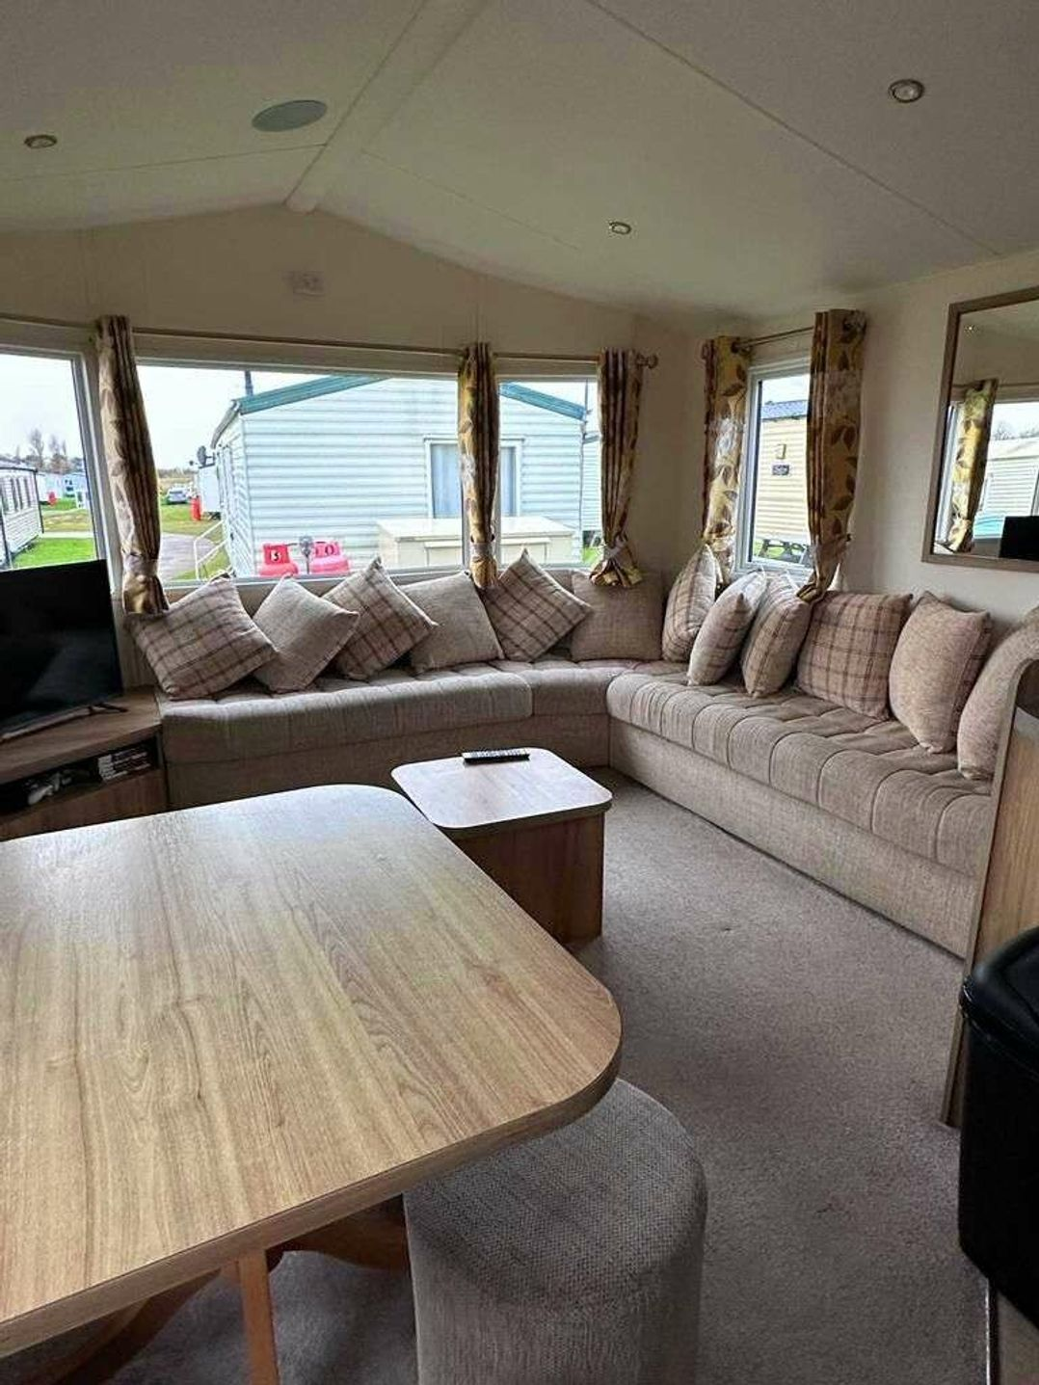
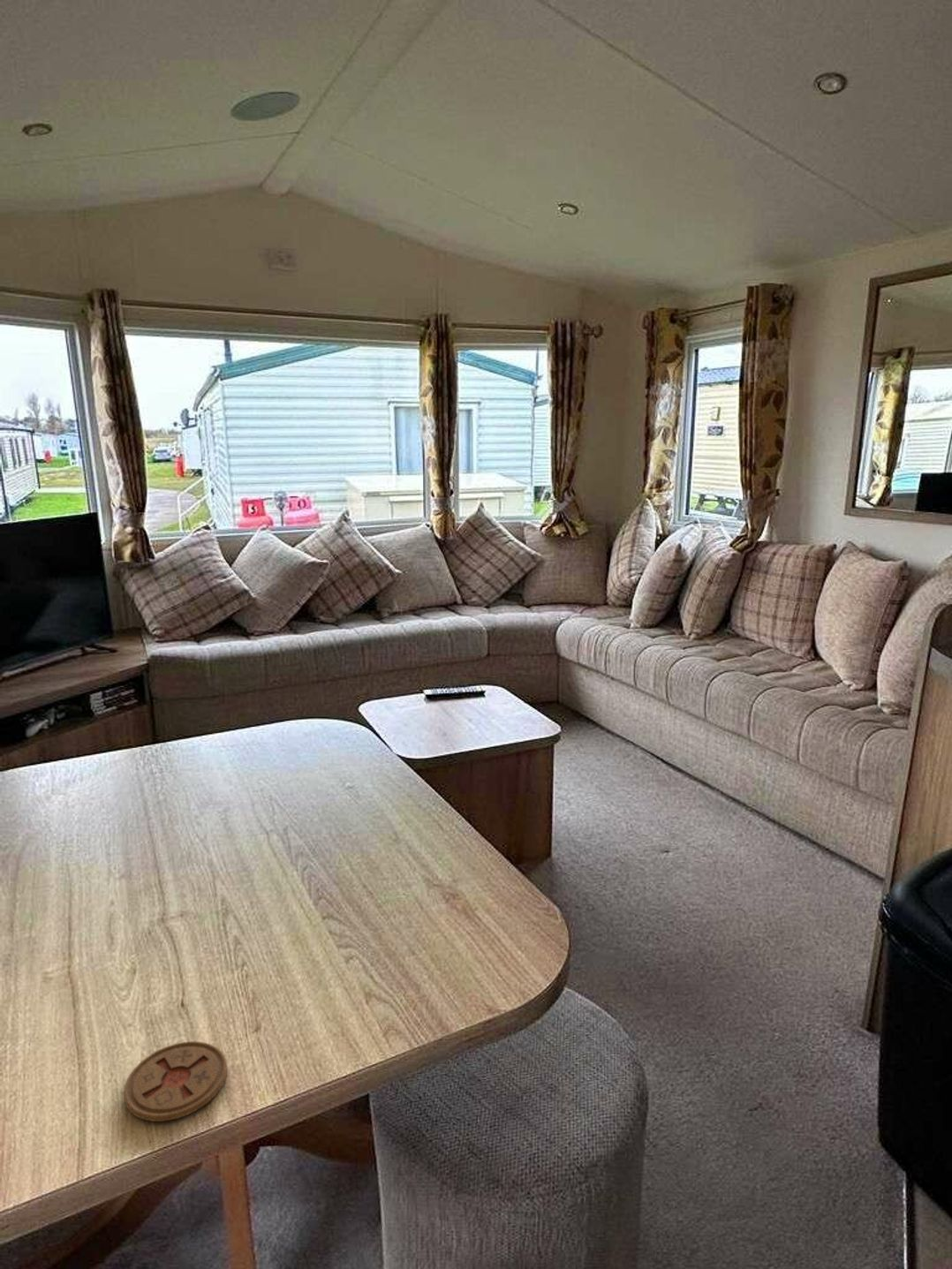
+ coaster (176, 1078)
